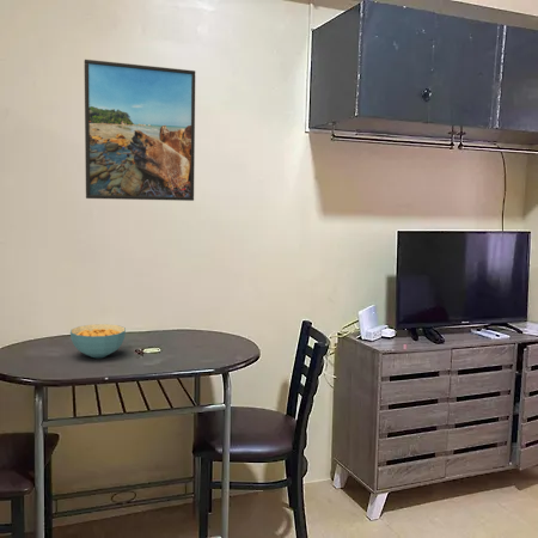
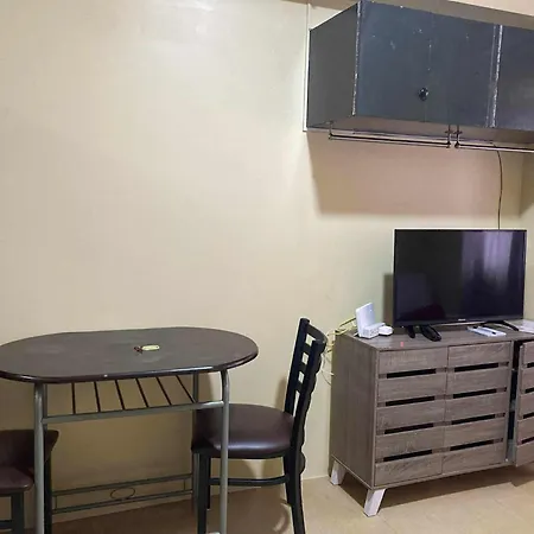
- cereal bowl (98, 342)
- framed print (141, 133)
